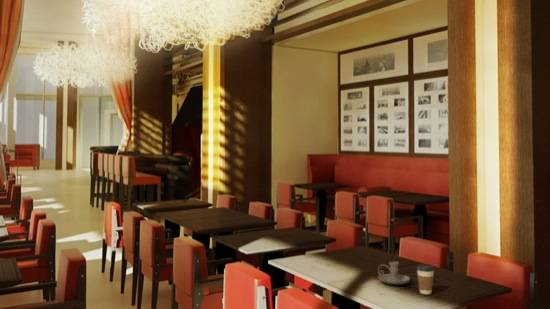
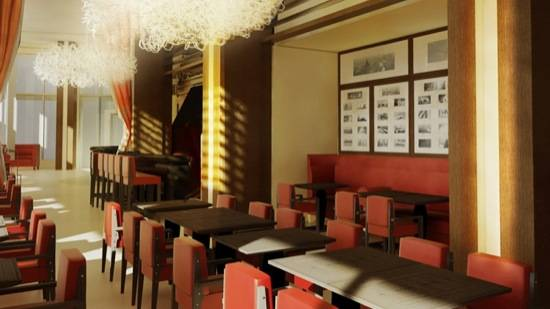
- coffee cup (425, 279)
- candle holder (391, 271)
